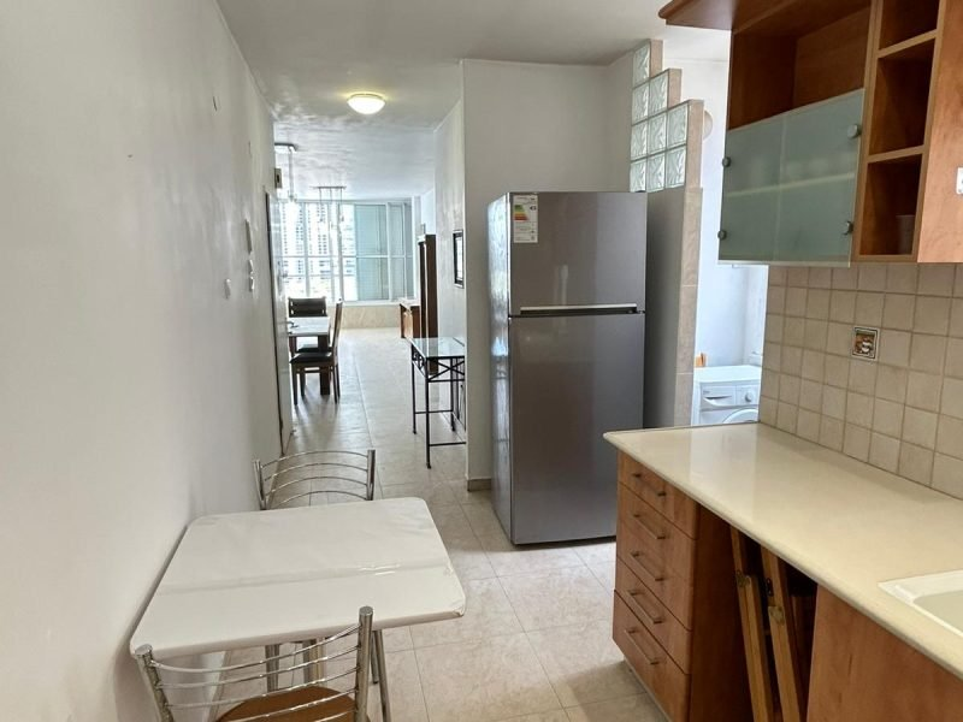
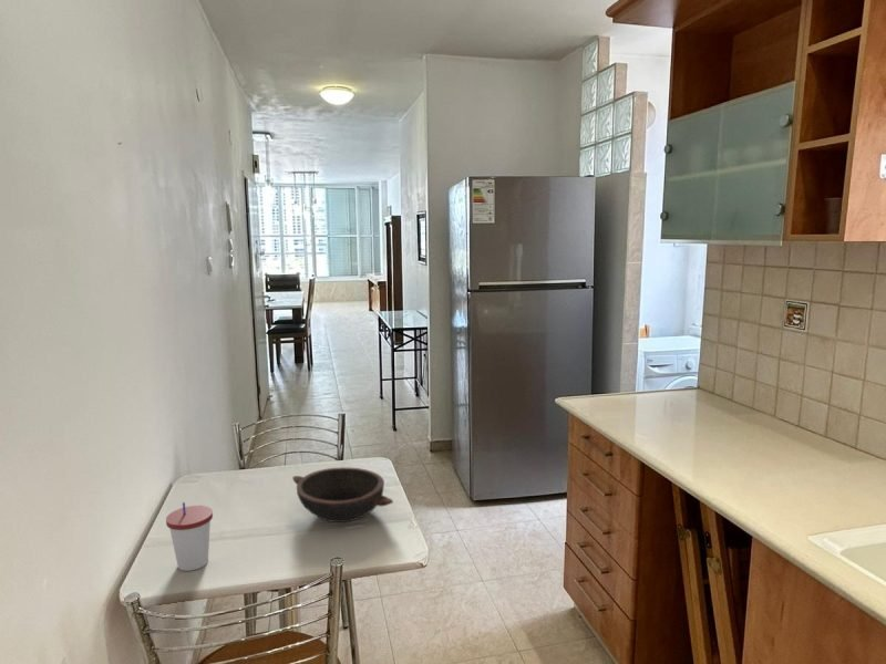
+ cup (190, 532)
+ bowl (341, 497)
